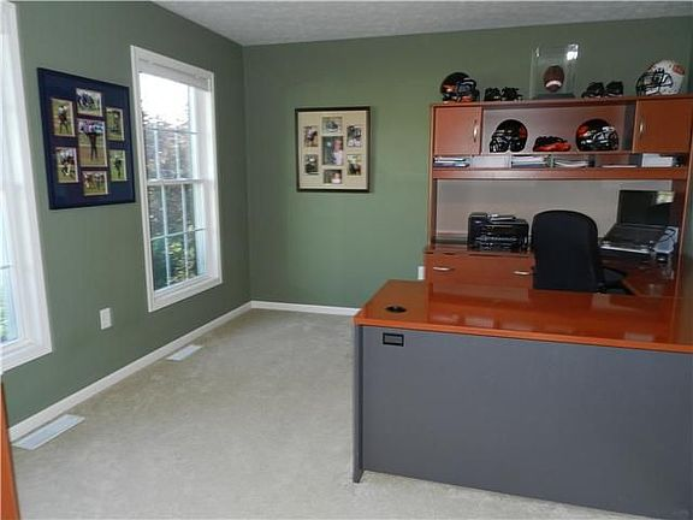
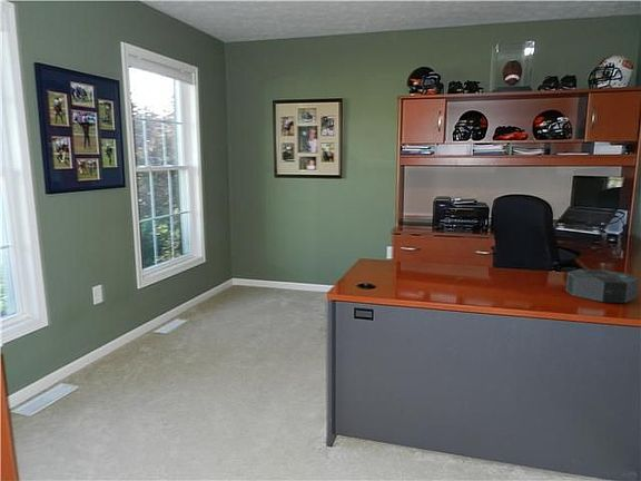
+ speaker (601, 284)
